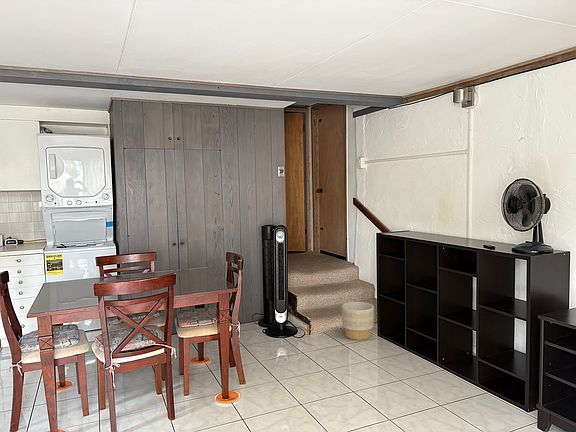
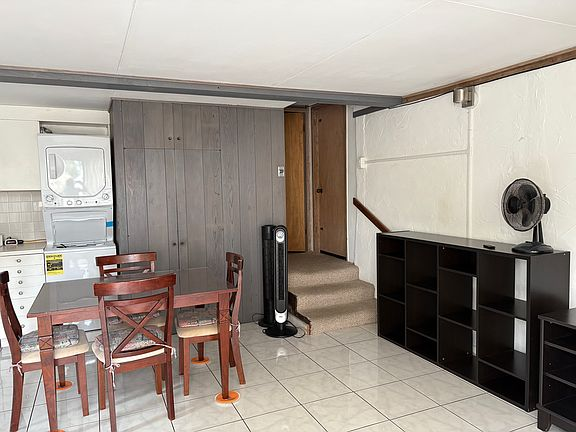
- planter (357, 320)
